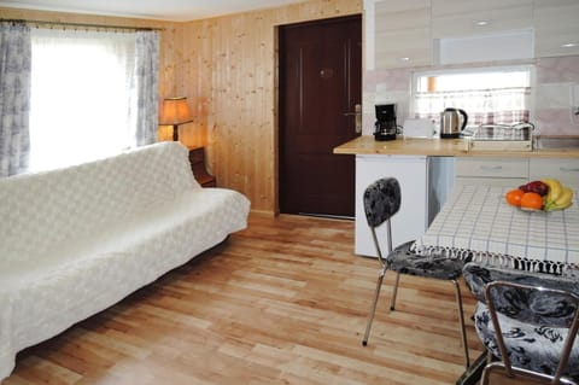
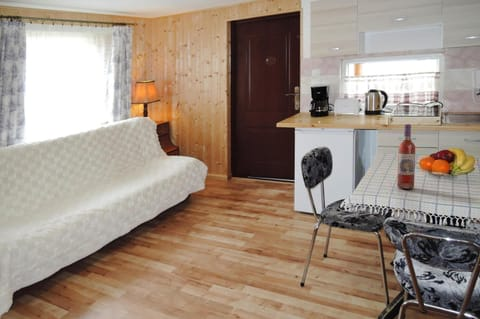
+ wine bottle (406, 156)
